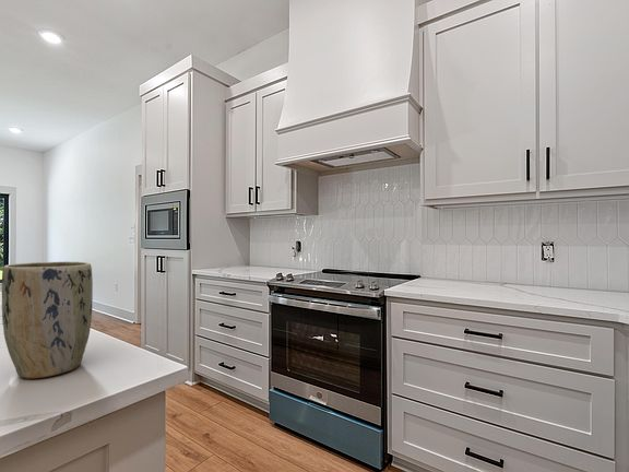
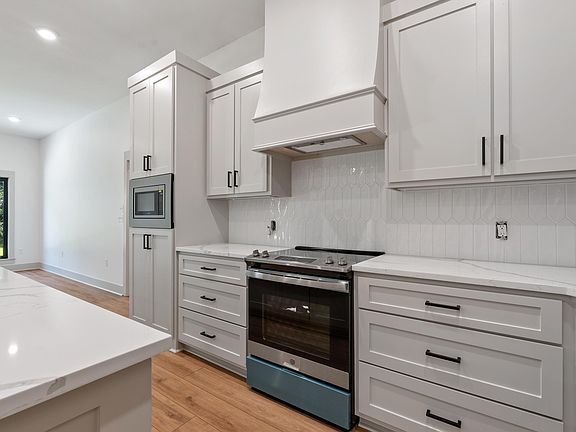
- plant pot (49, 316)
